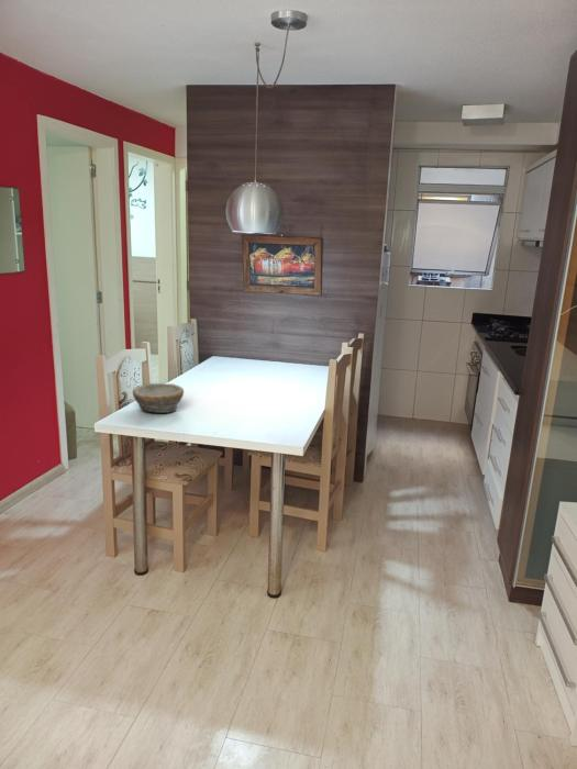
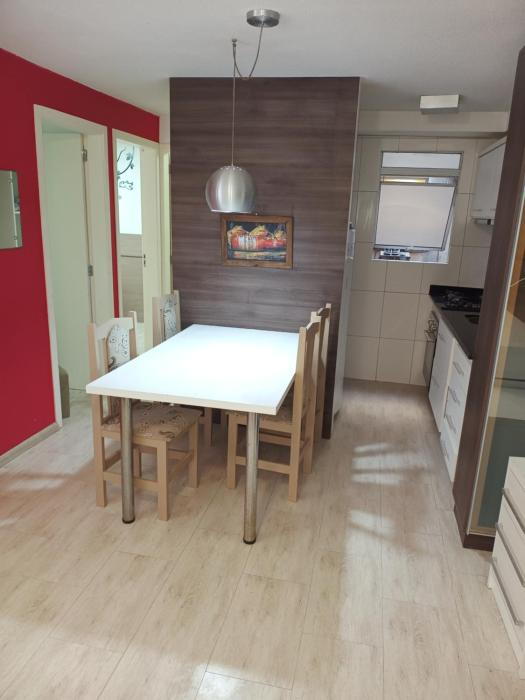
- bowl (158, 399)
